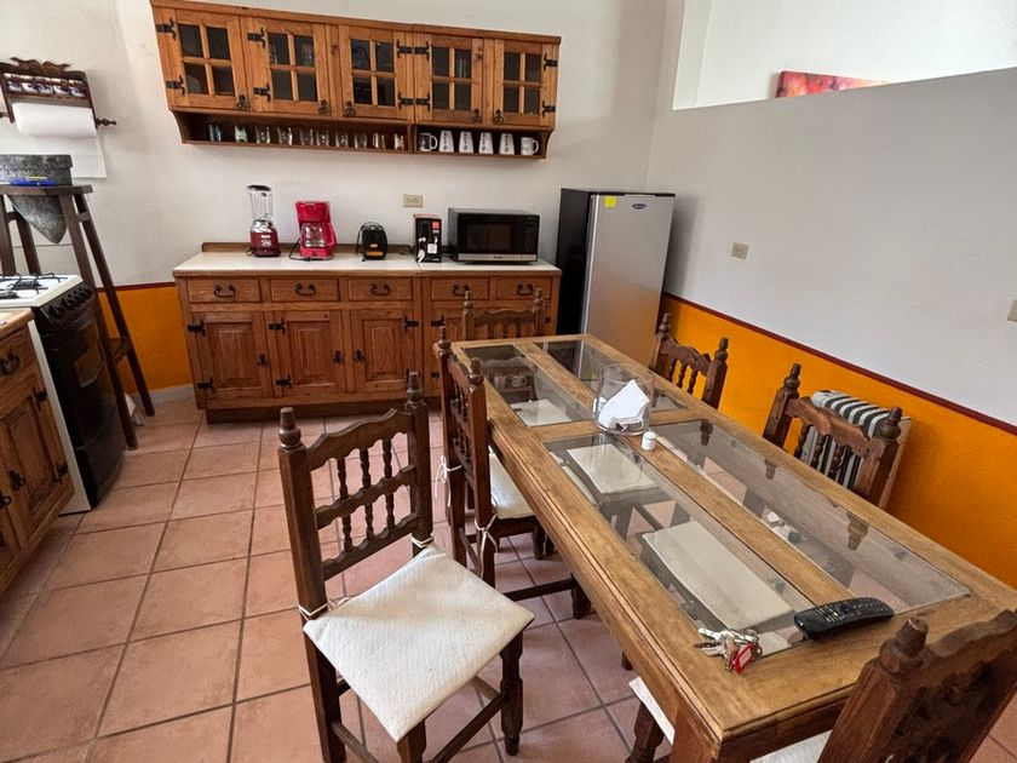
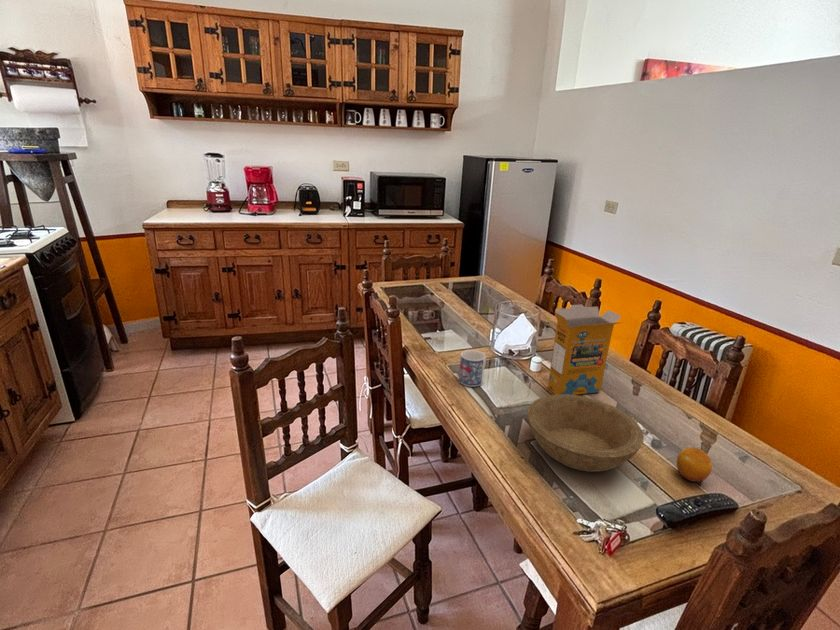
+ mug (474, 365)
+ fruit (693, 463)
+ bowl (580, 436)
+ cereal box (583, 352)
